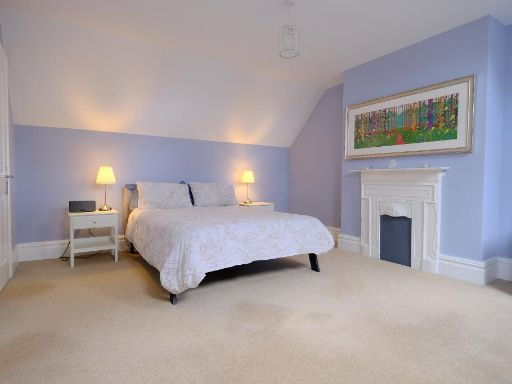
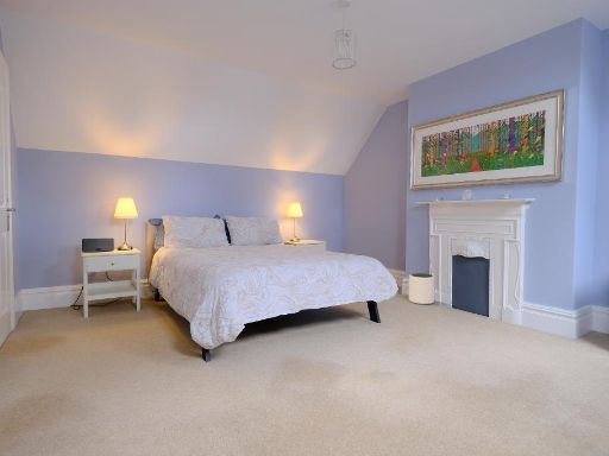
+ plant pot (421, 287)
